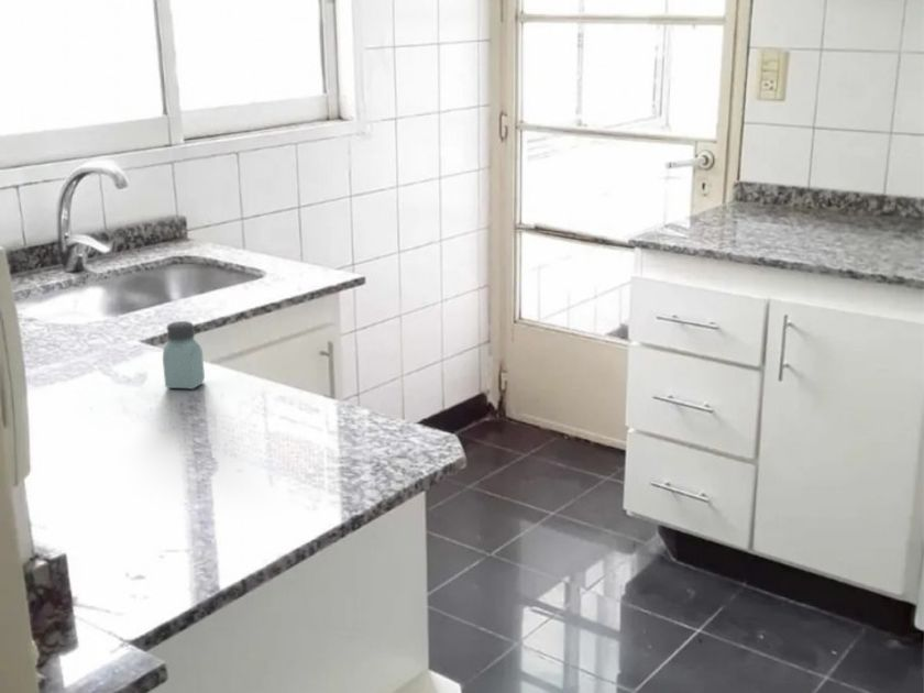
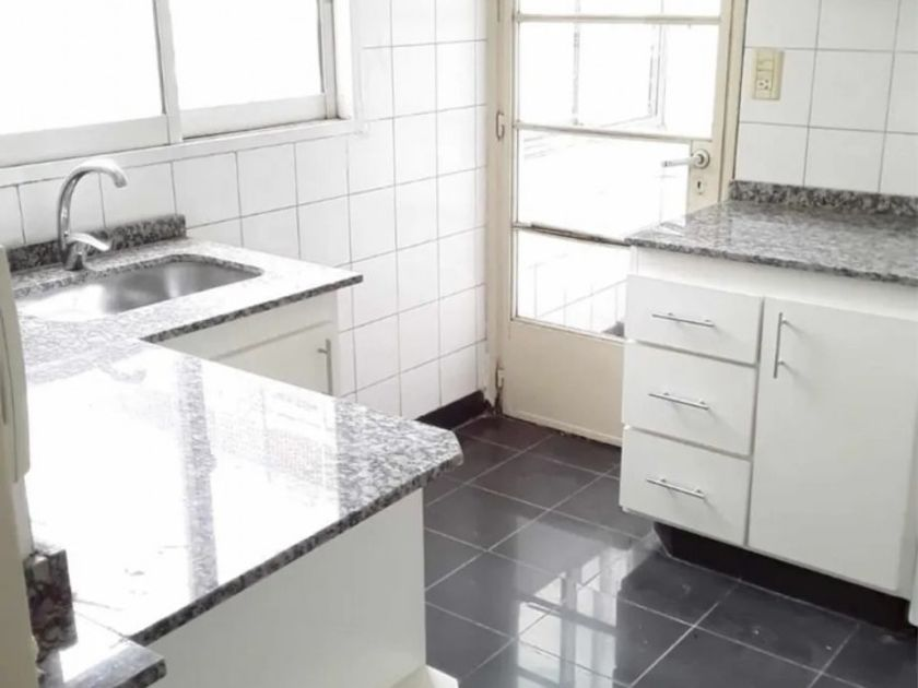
- saltshaker (183, 354)
